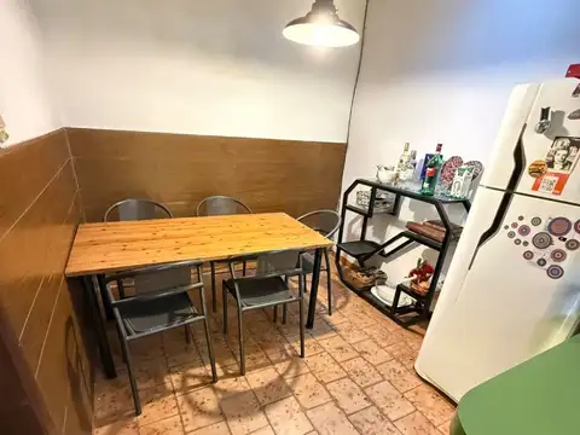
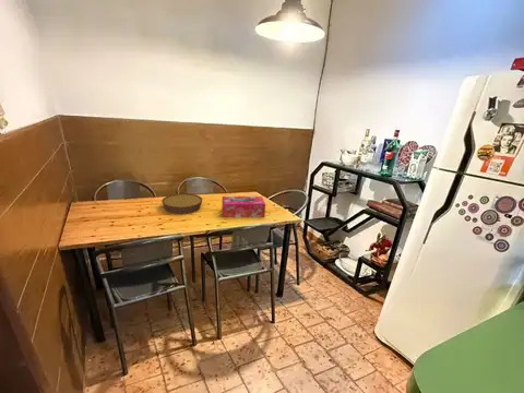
+ tissue box (242, 206)
+ bowl (182, 203)
